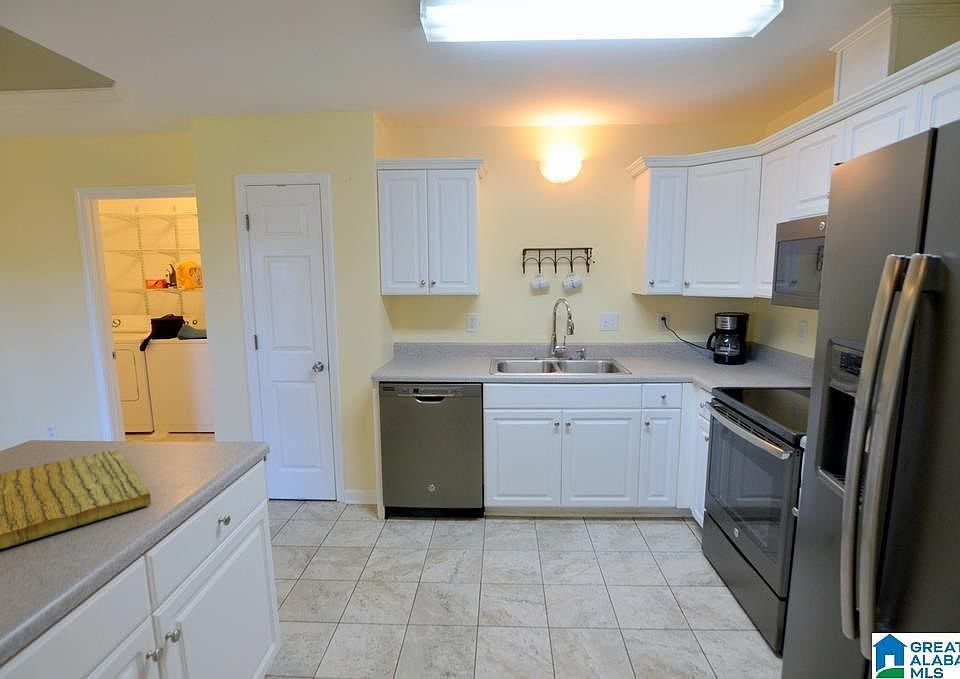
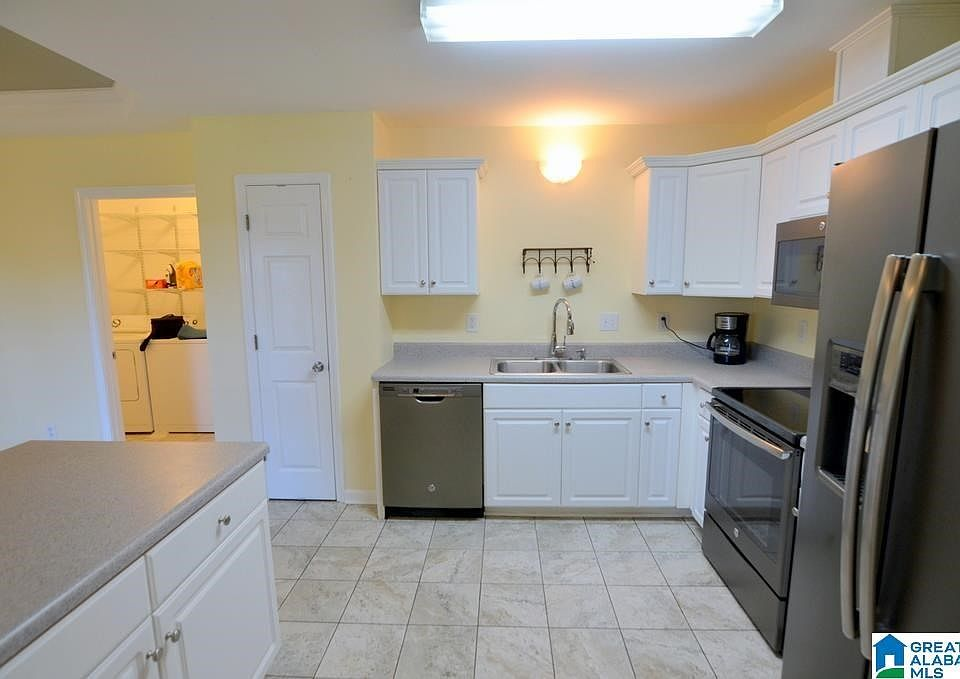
- cutting board (60, 488)
